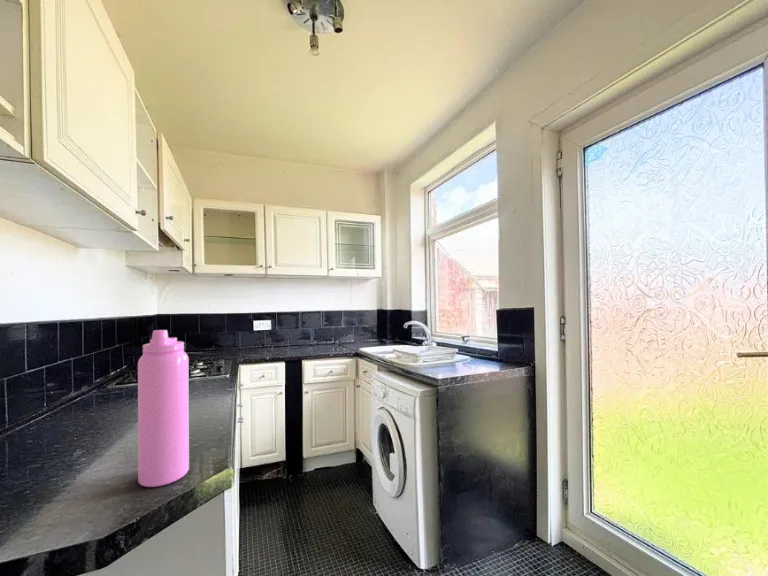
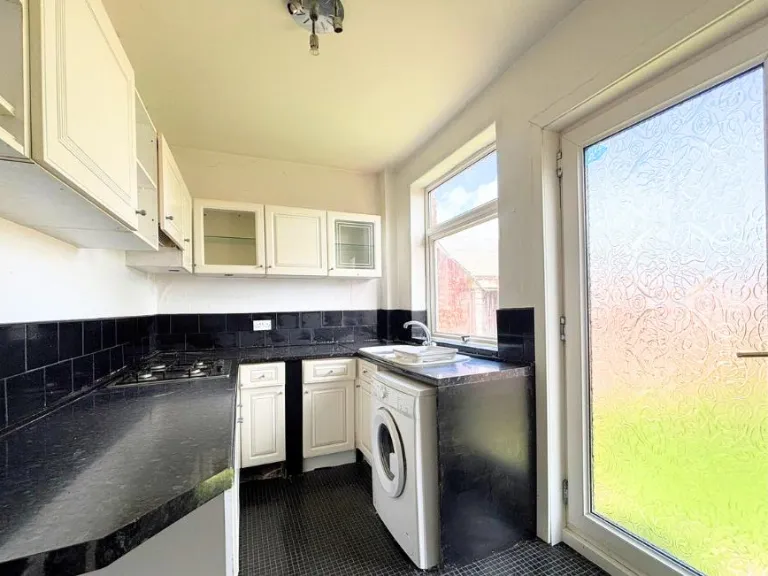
- water bottle (164, 402)
